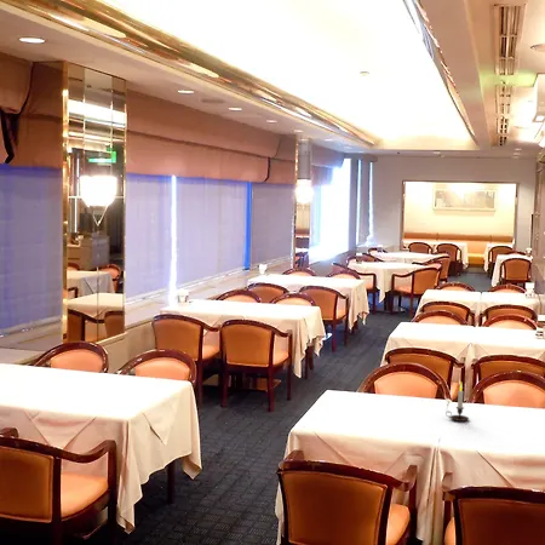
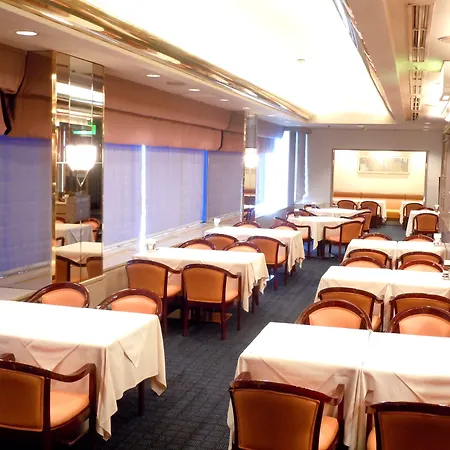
- candle (458, 400)
